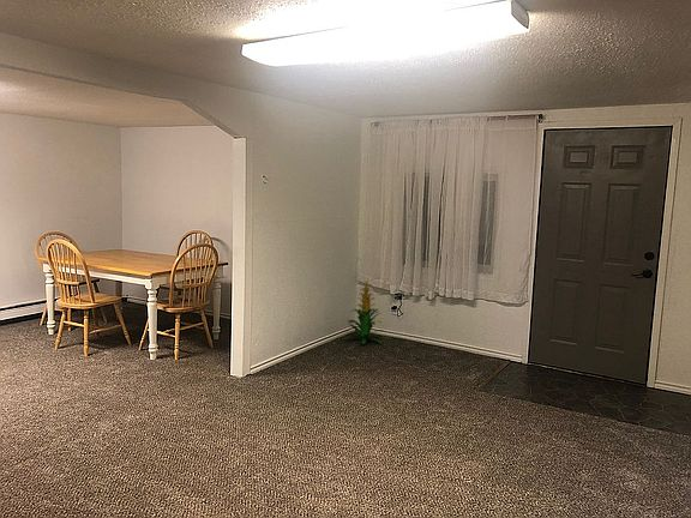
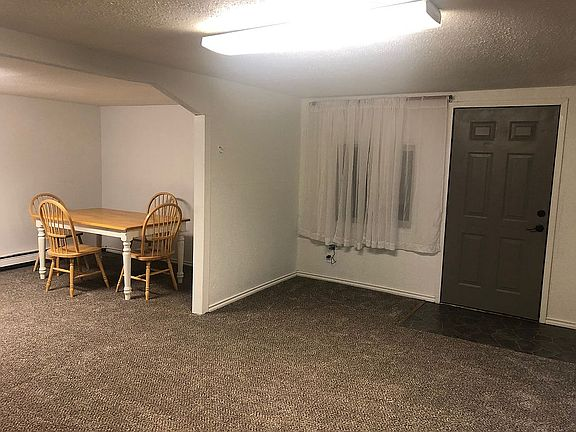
- indoor plant (366, 309)
